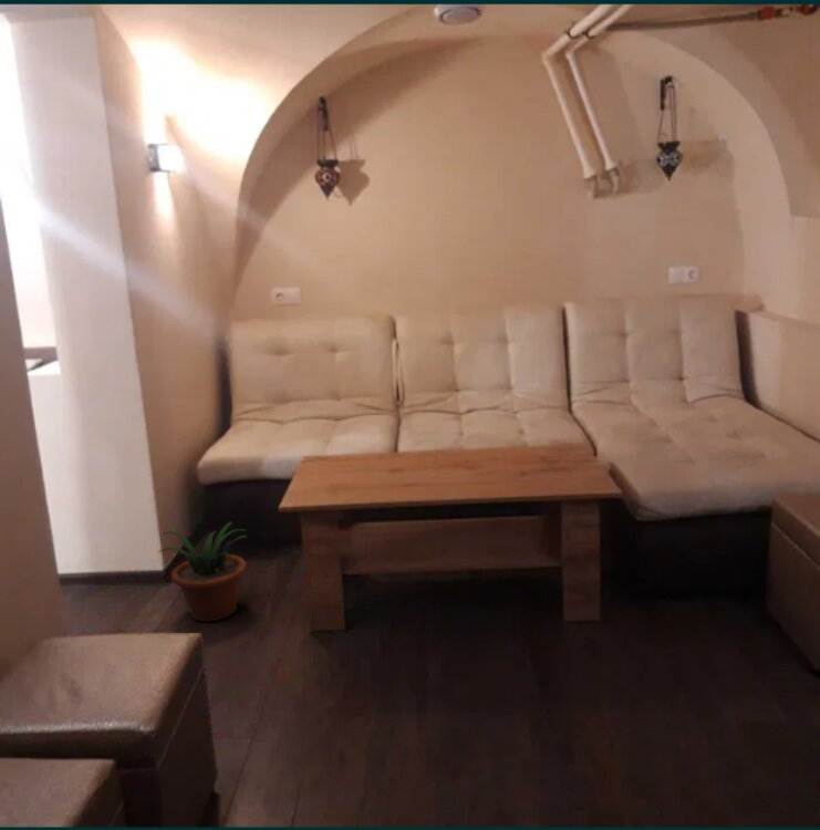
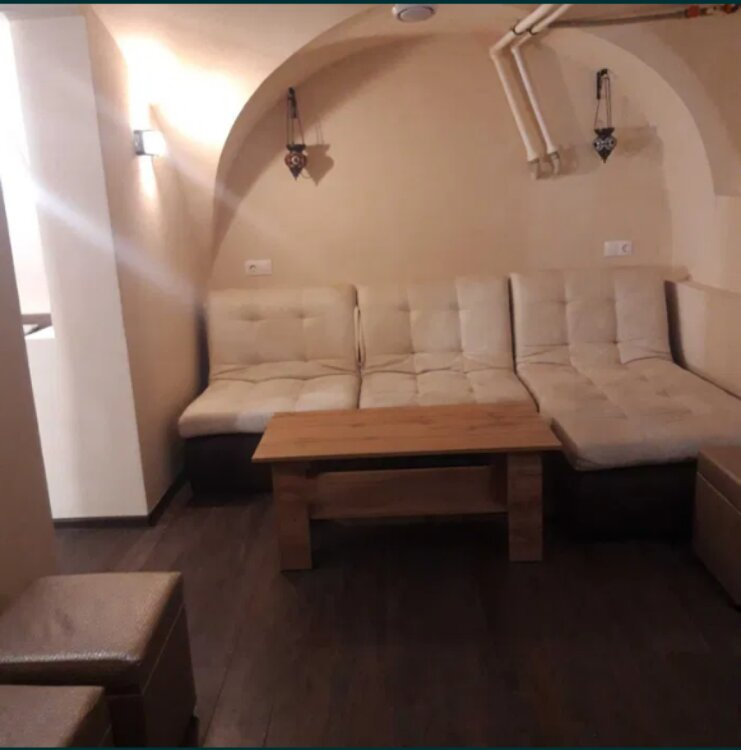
- potted plant (209, 570)
